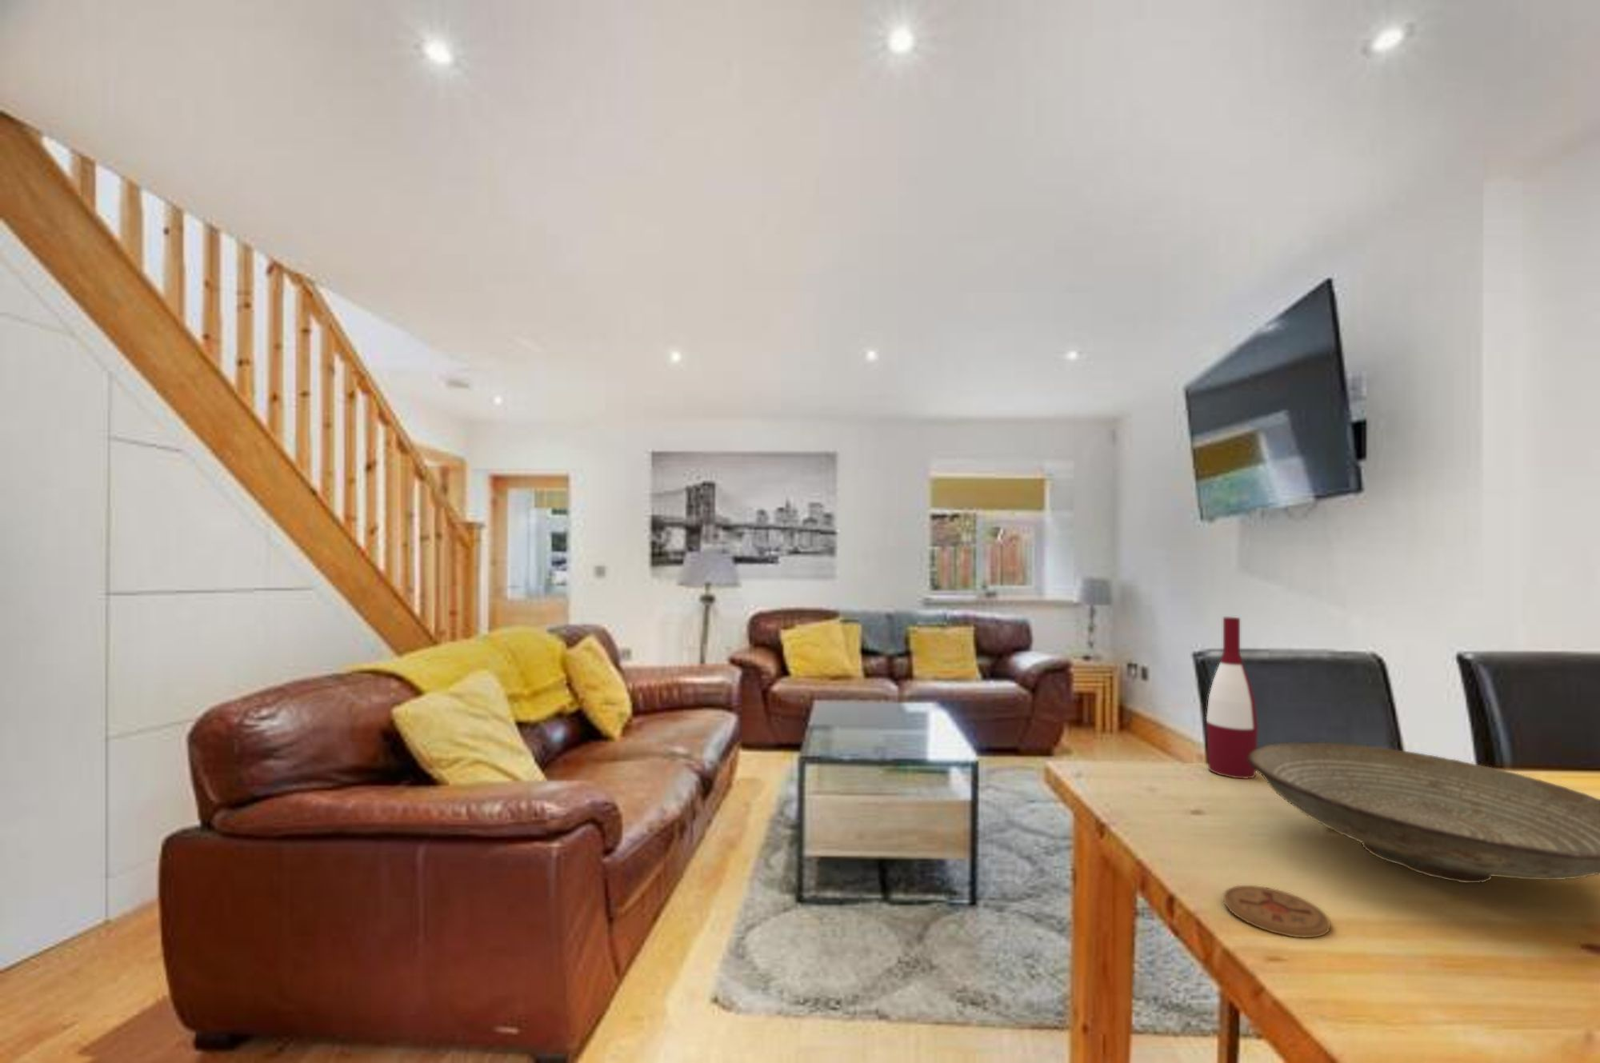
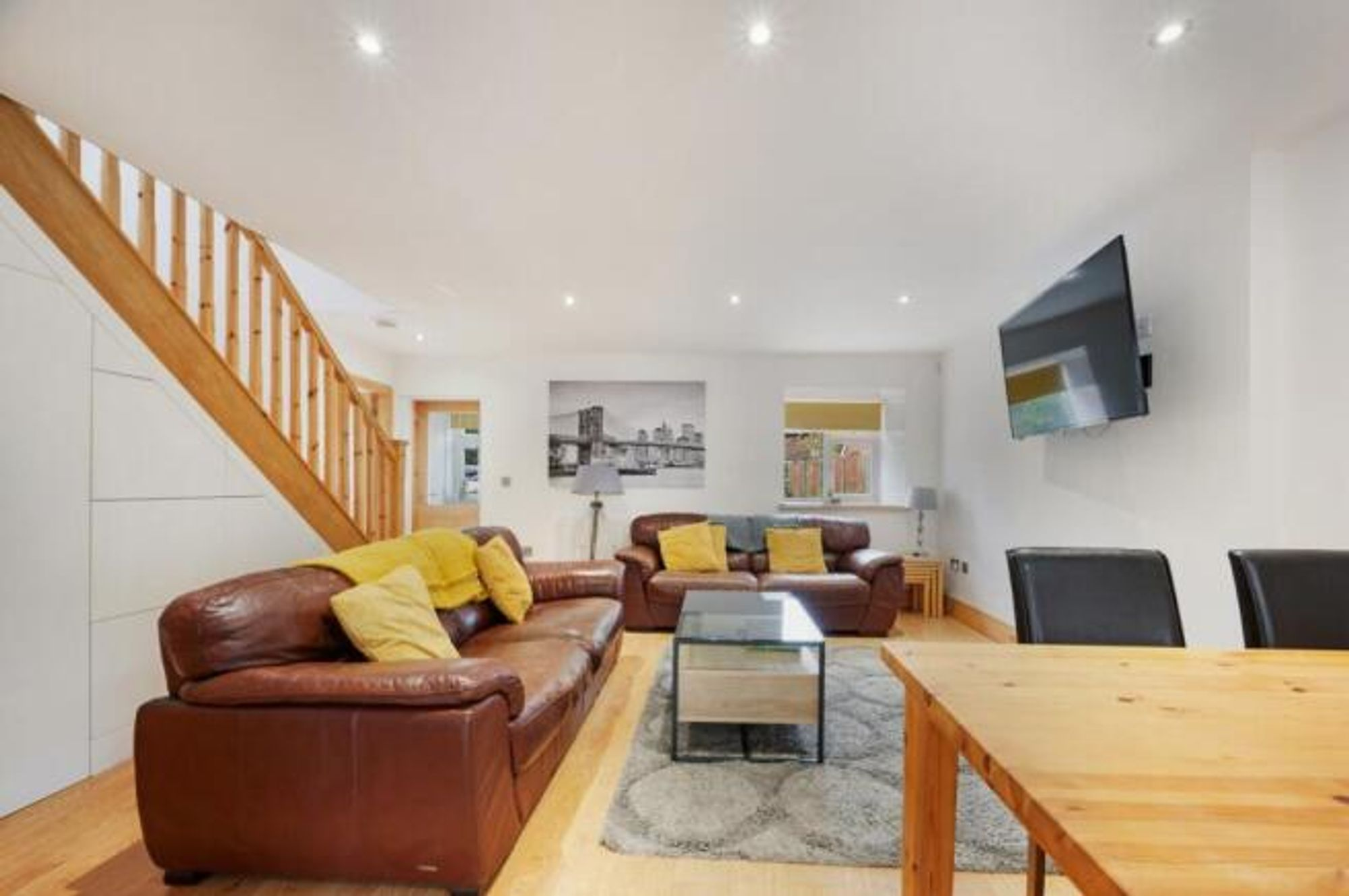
- decorative bowl (1427, 821)
- alcohol (1231, 694)
- coaster (1274, 910)
